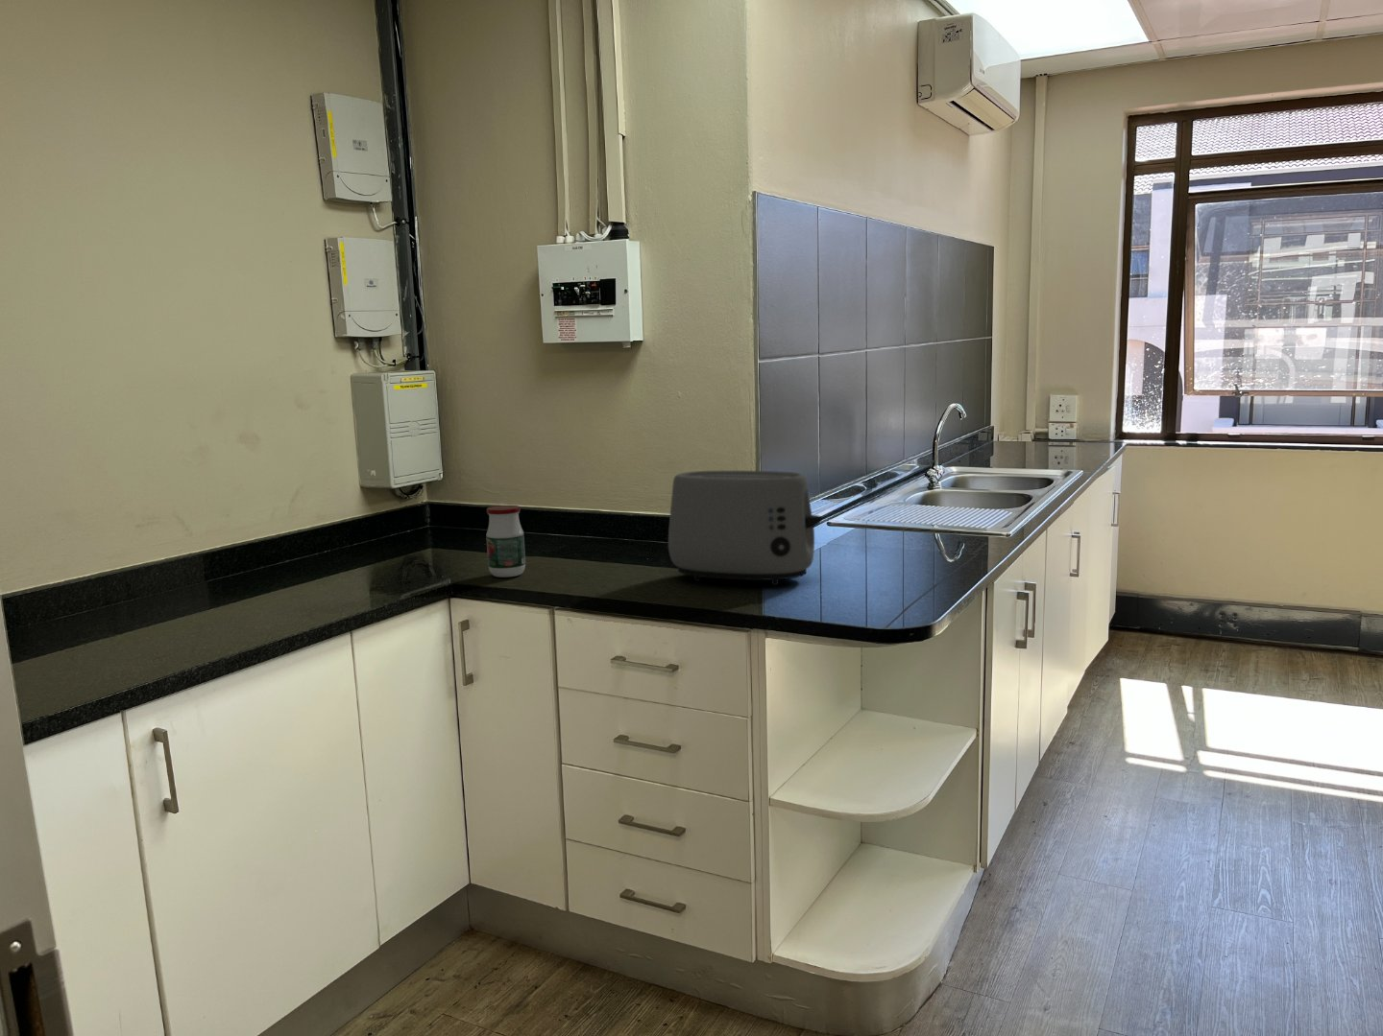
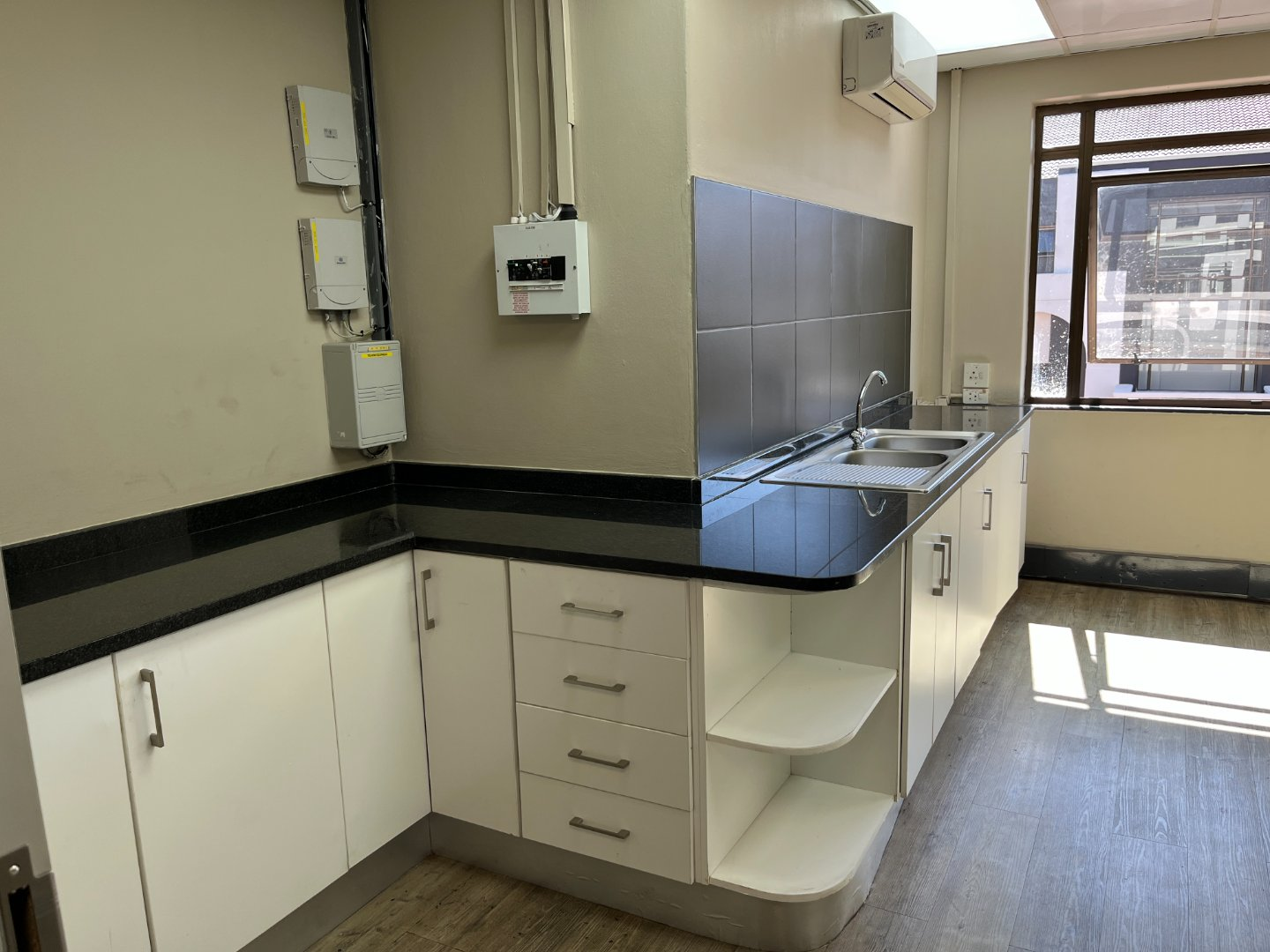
- jar (505, 541)
- toaster (741, 527)
